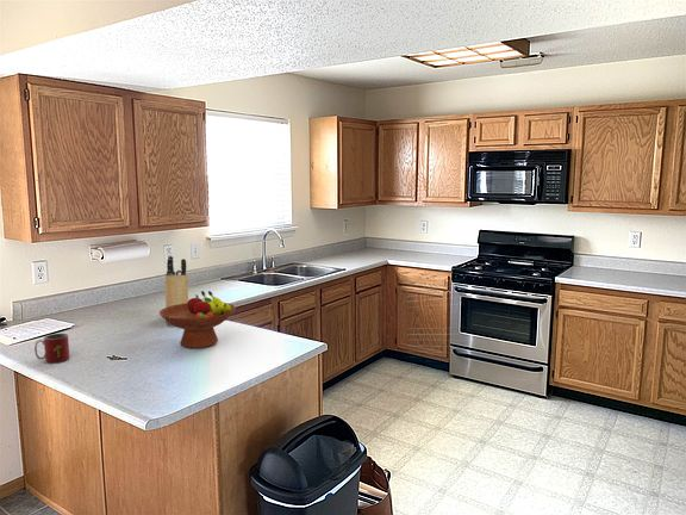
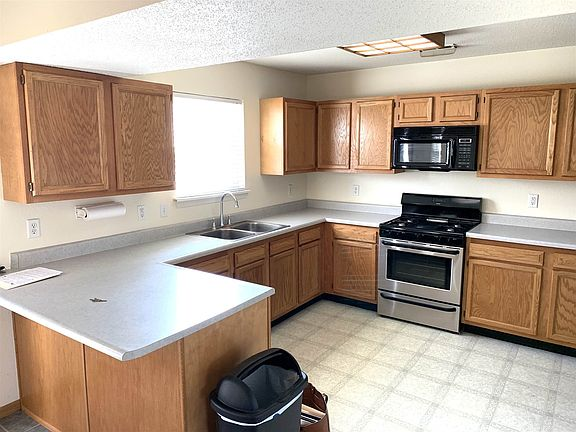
- mug (51, 348)
- knife block (176, 287)
- fruit bowl (198, 319)
